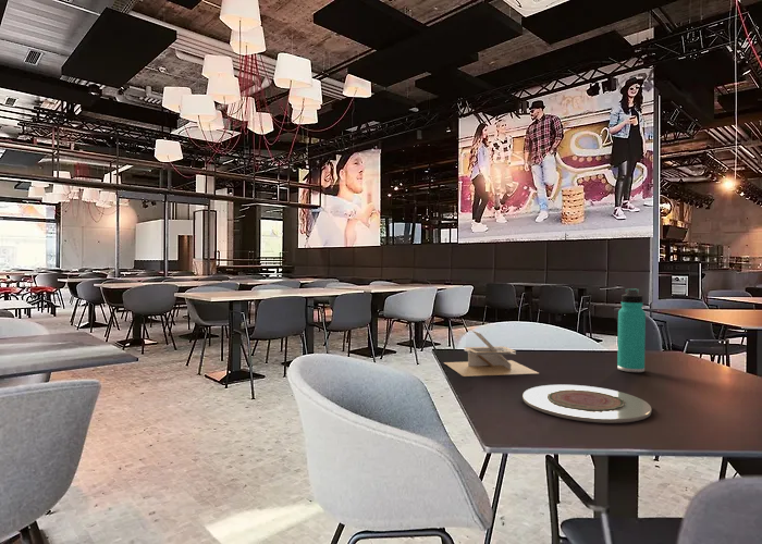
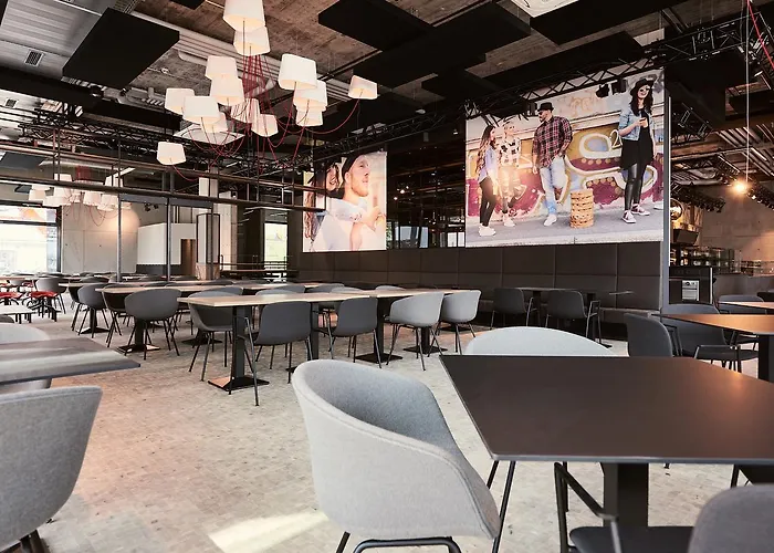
- thermos bottle (631, 329)
- plate (583, 400)
- napkin holder (489, 349)
